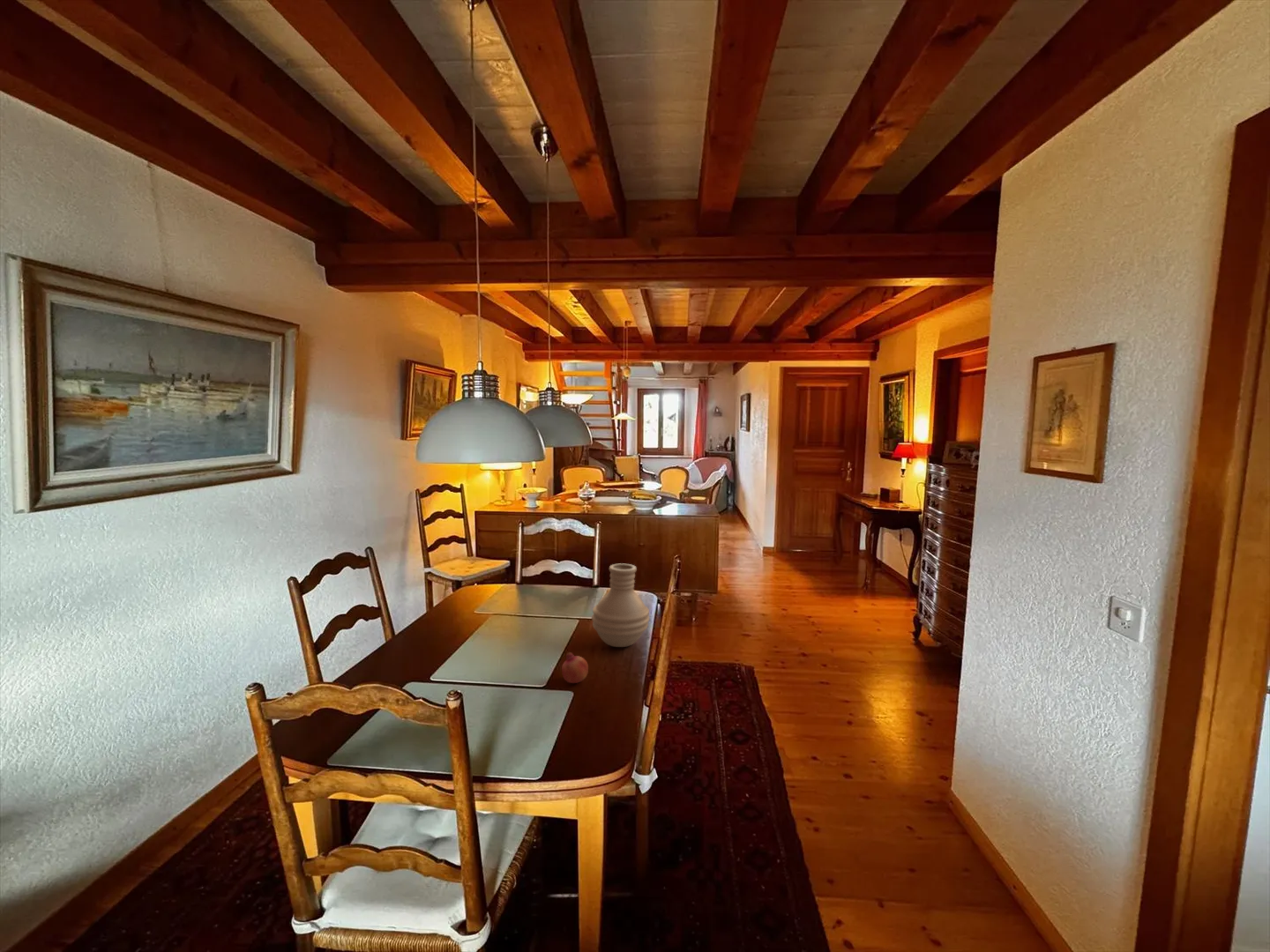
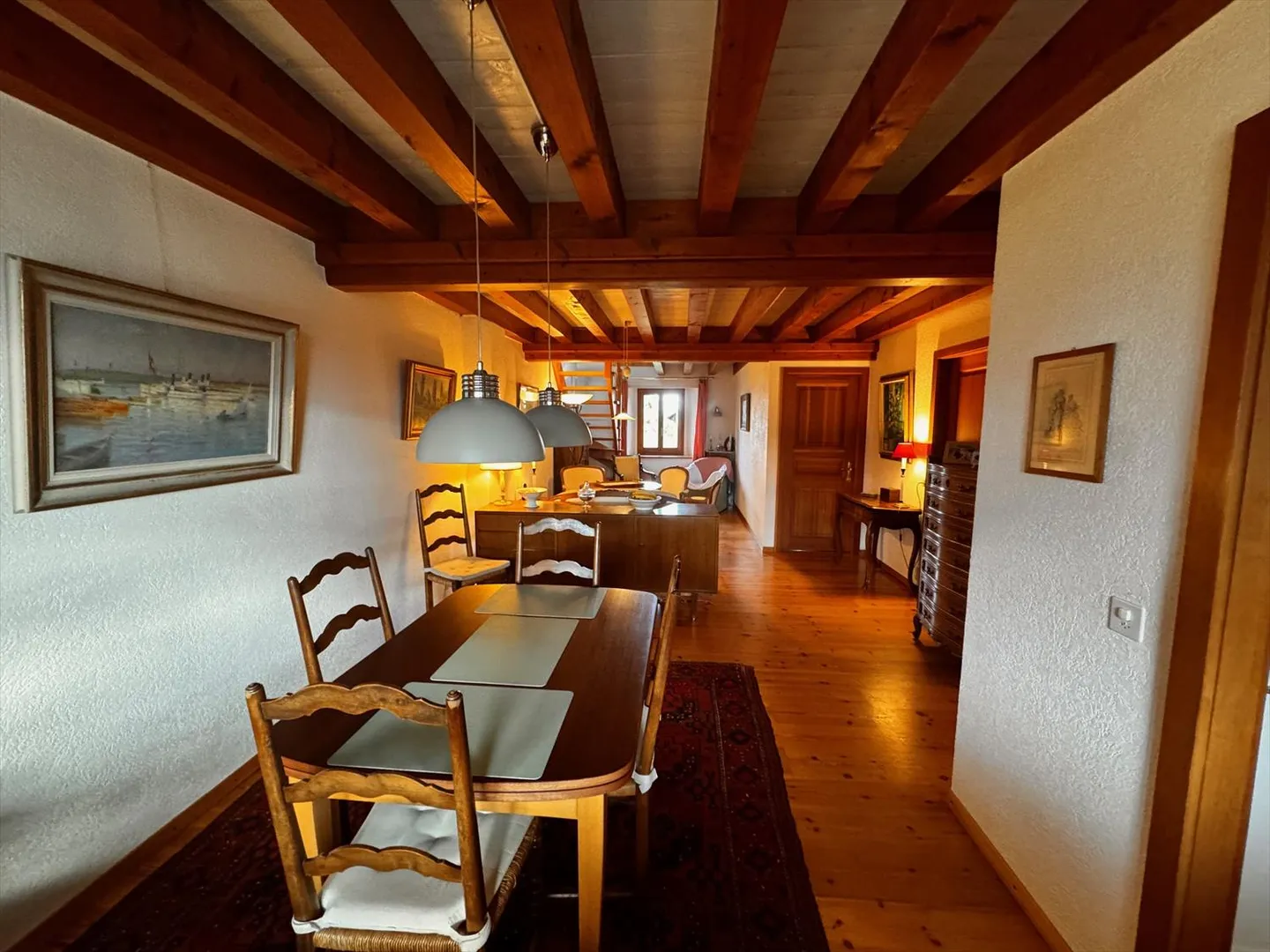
- fruit (575, 667)
- vase (621, 605)
